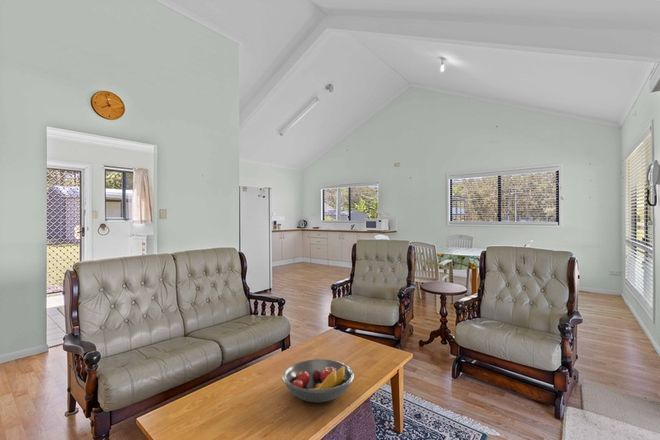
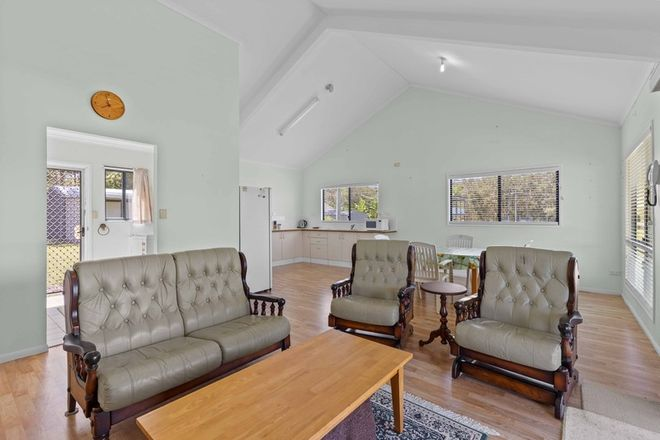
- fruit bowl (318, 380)
